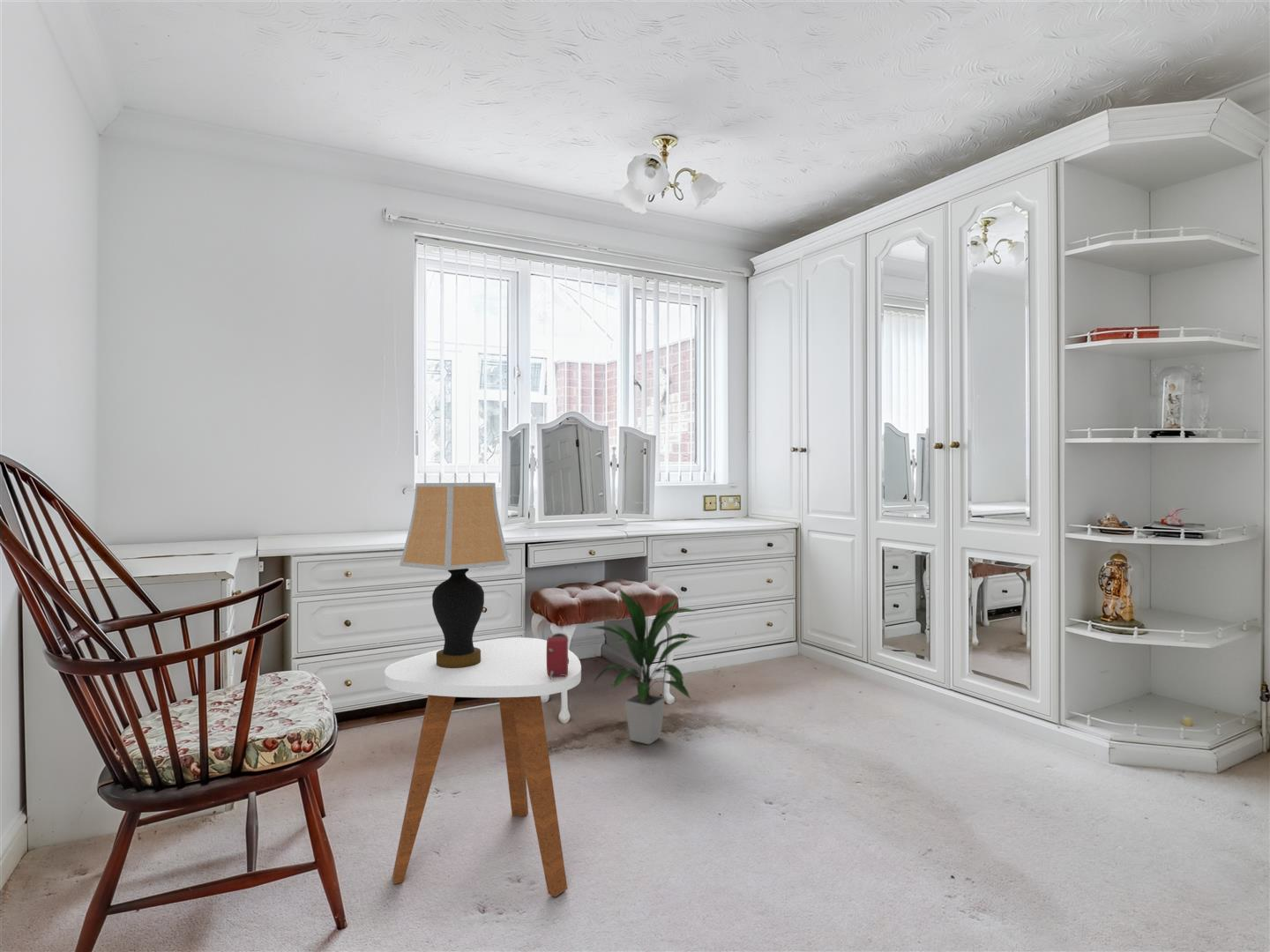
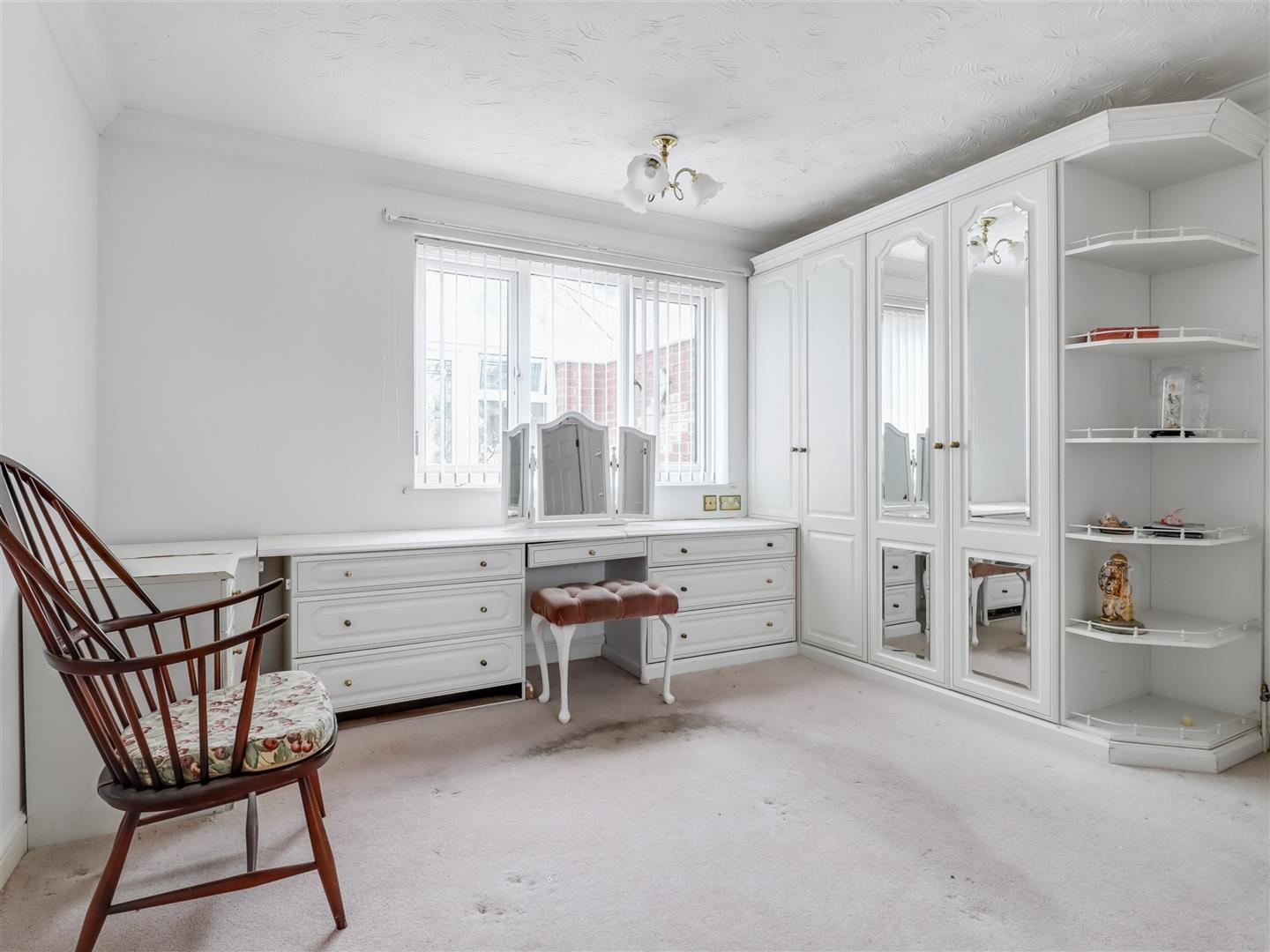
- indoor plant (649, 663)
- side table (505, 757)
- table lamp (463, 571)
- alarm clock (557, 653)
